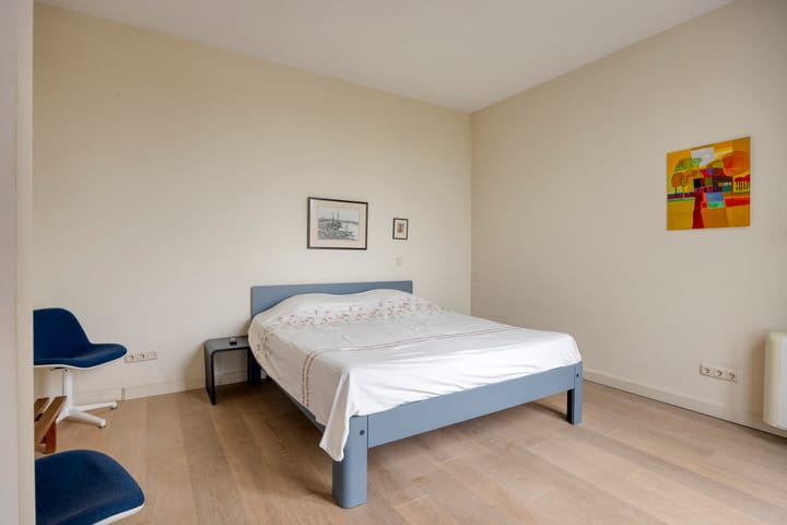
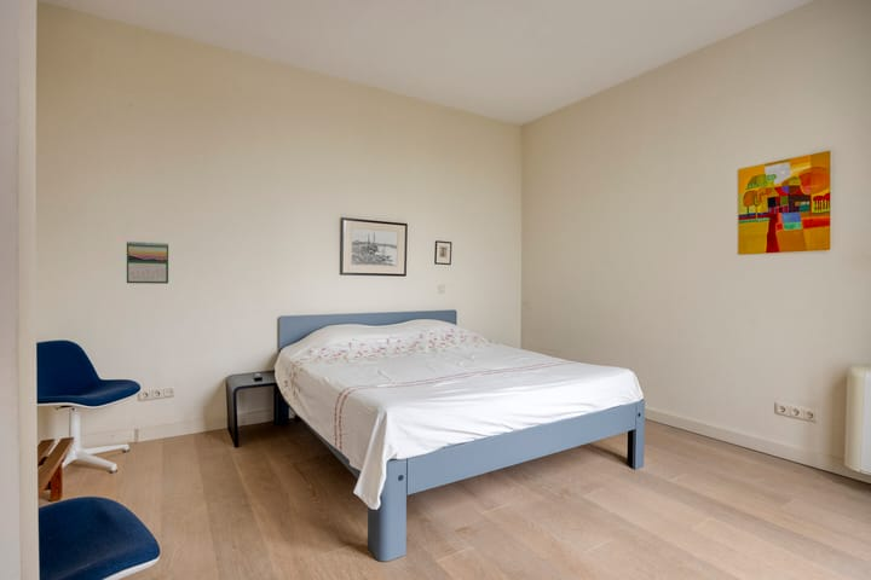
+ calendar (148, 262)
